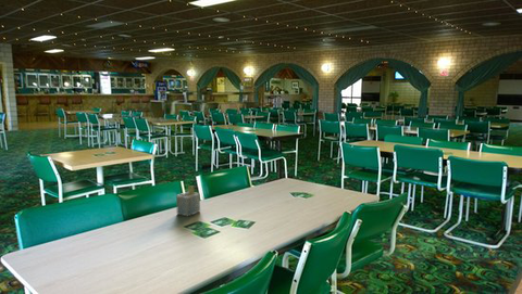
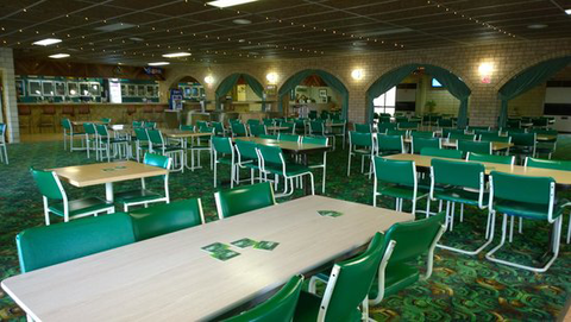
- napkin holder (188, 200)
